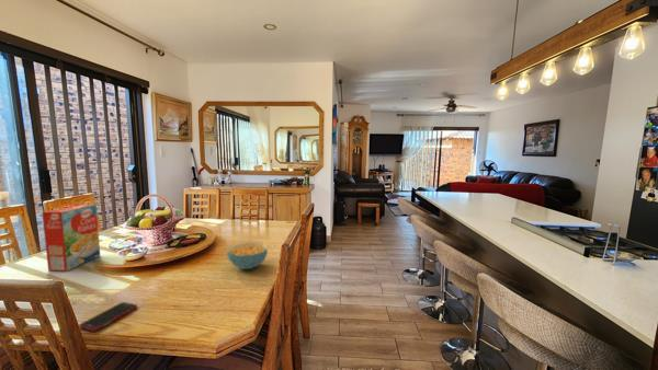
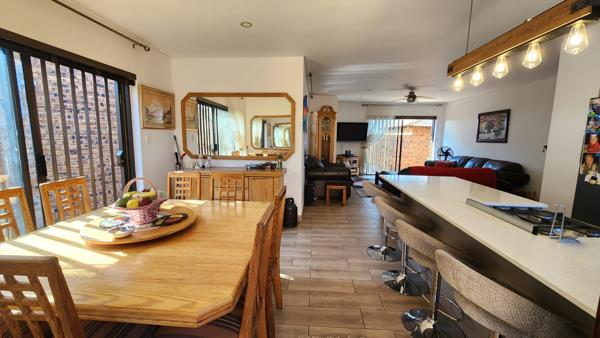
- cereal bowl (248, 257)
- cell phone (110, 315)
- cereal box (73, 235)
